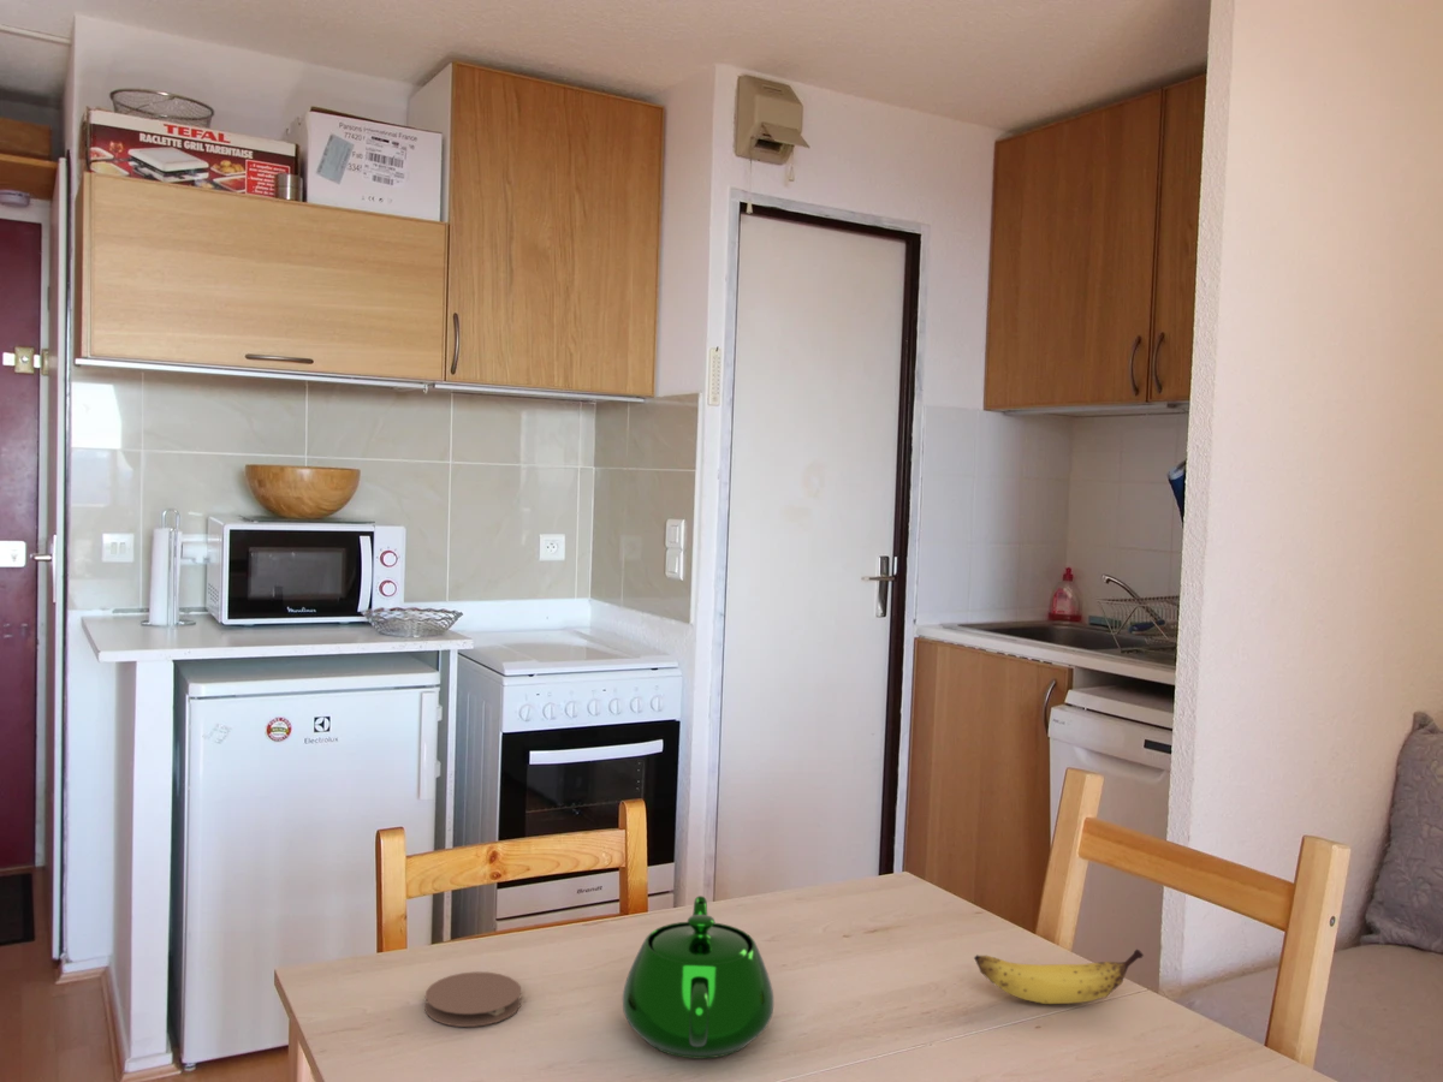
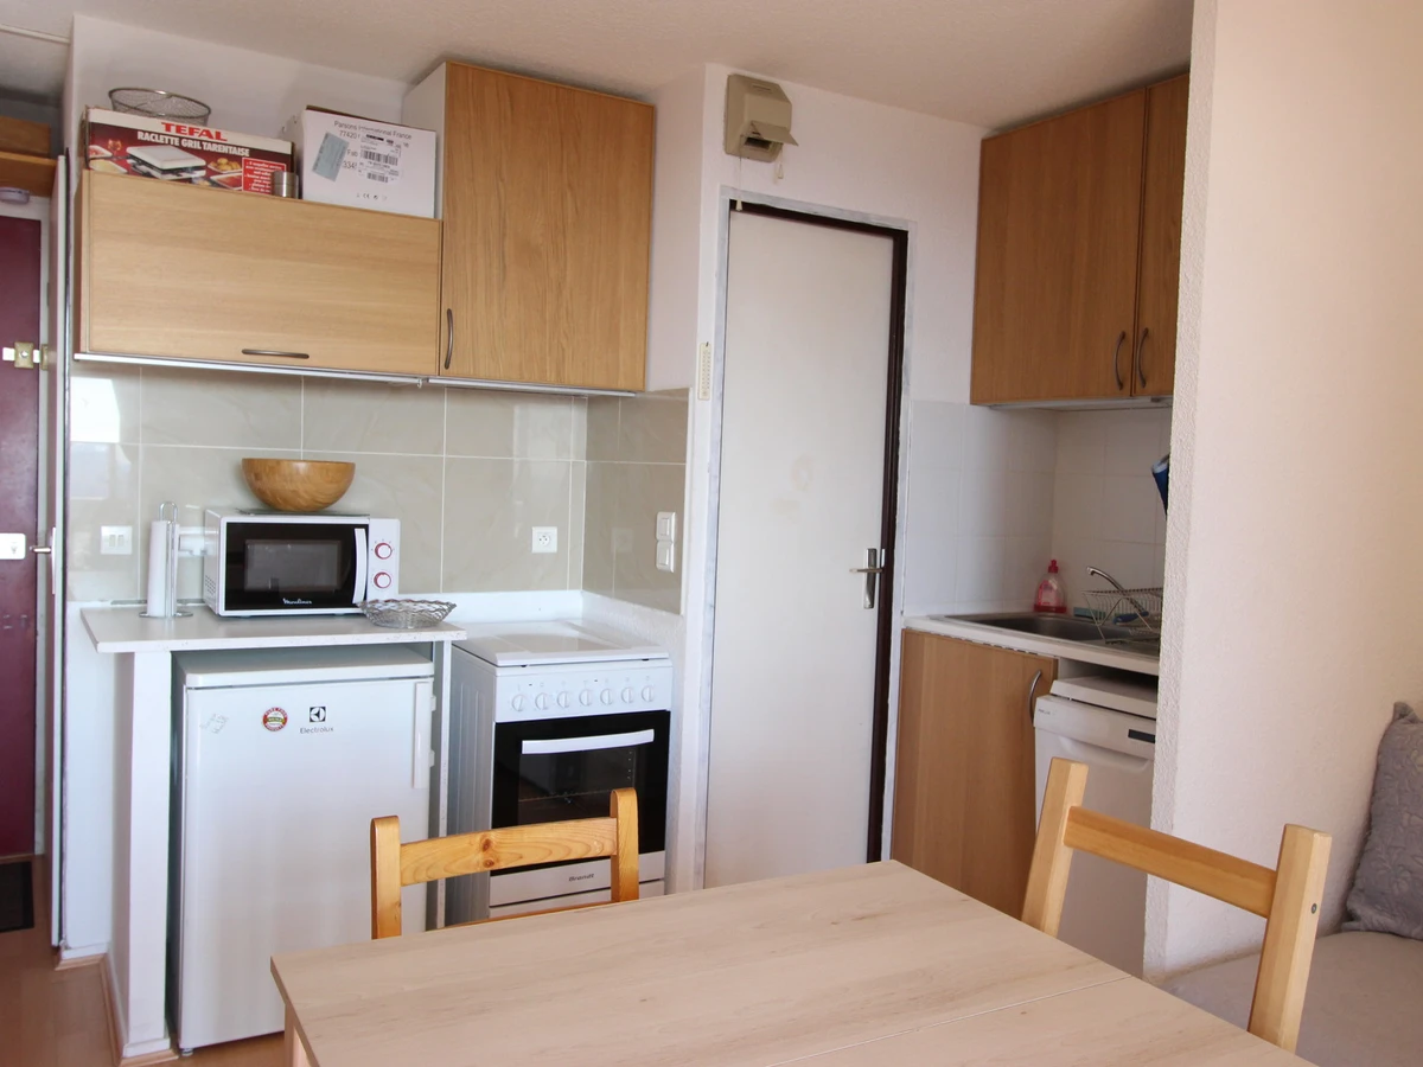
- coaster (473, 998)
- banana (1057, 974)
- teapot (699, 971)
